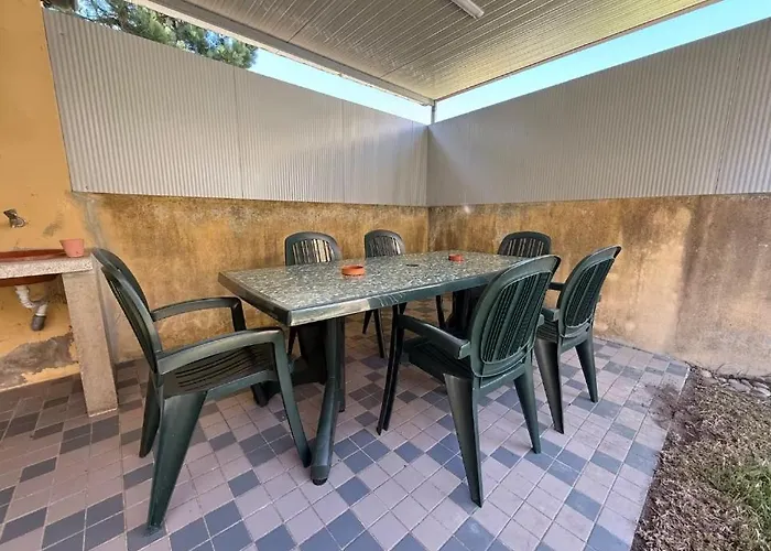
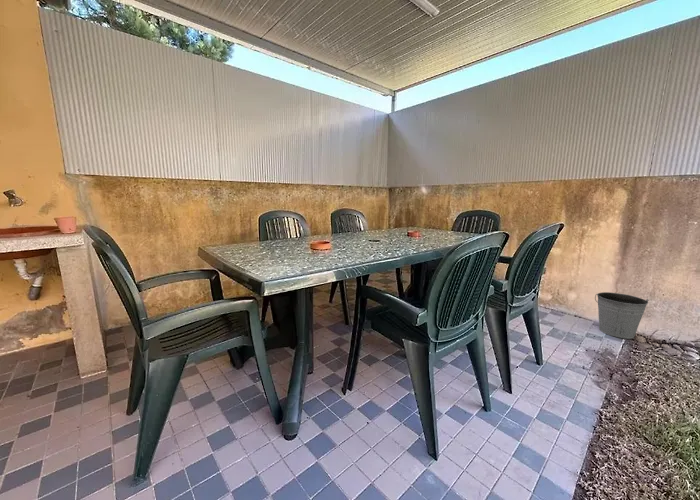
+ bucket (617, 314)
